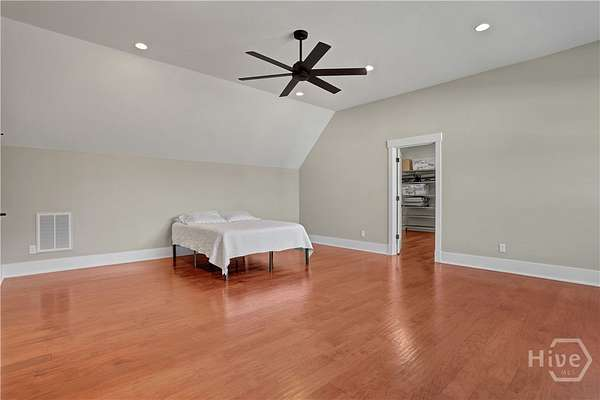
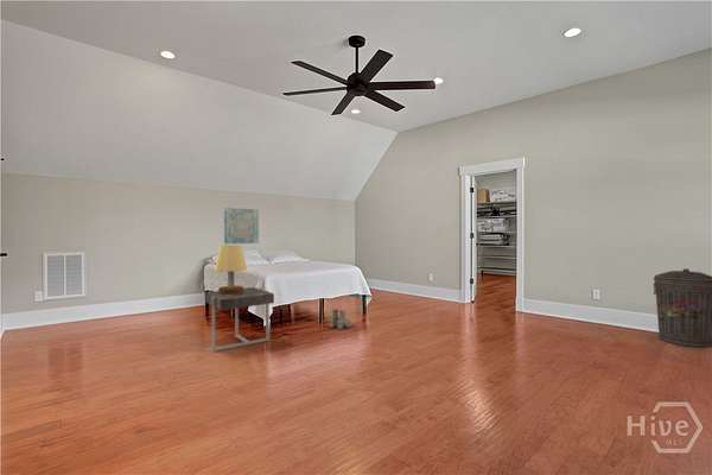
+ wall art (241, 226)
+ side table (237, 317)
+ boots (341, 318)
+ table lamp (230, 268)
+ trash can (685, 304)
